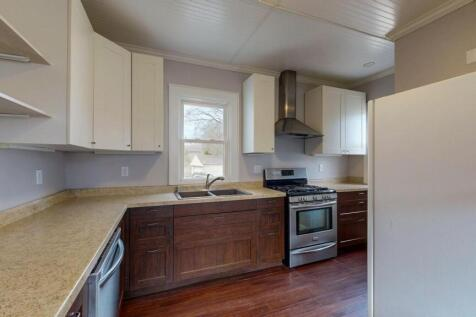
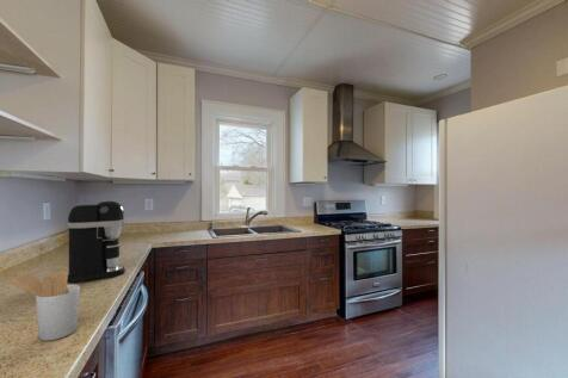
+ utensil holder (47, 302)
+ coffee maker (97, 237)
